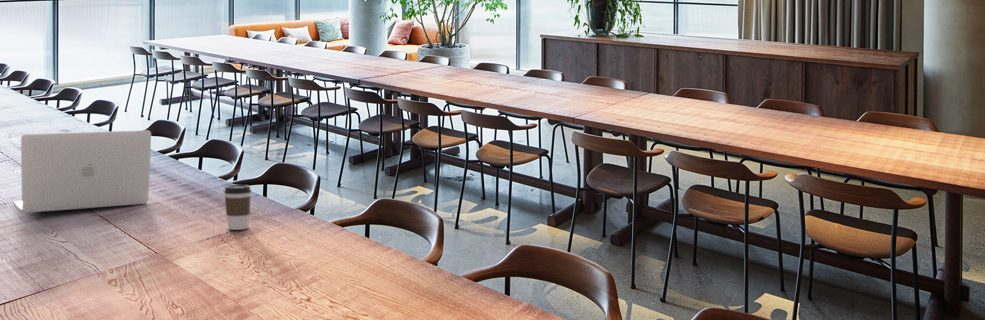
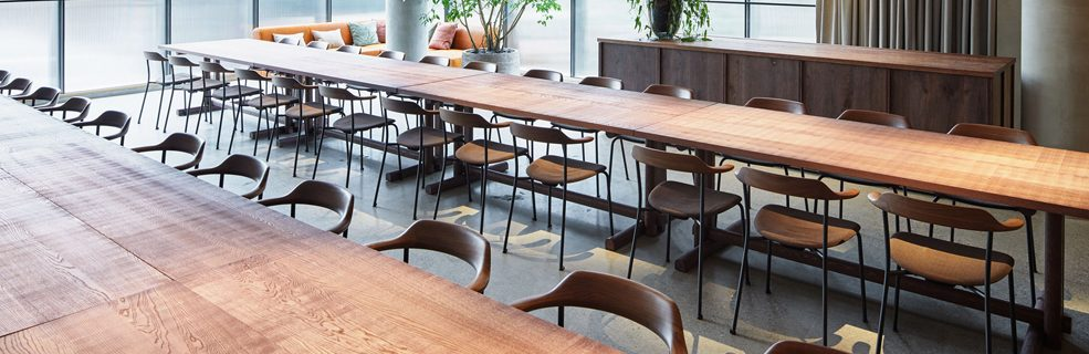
- laptop (80, 167)
- coffee cup (237, 207)
